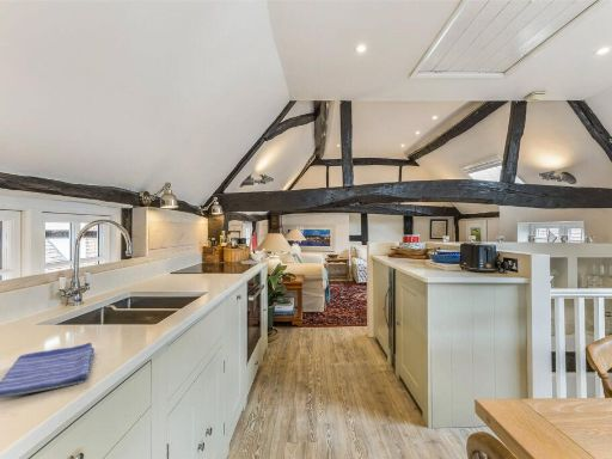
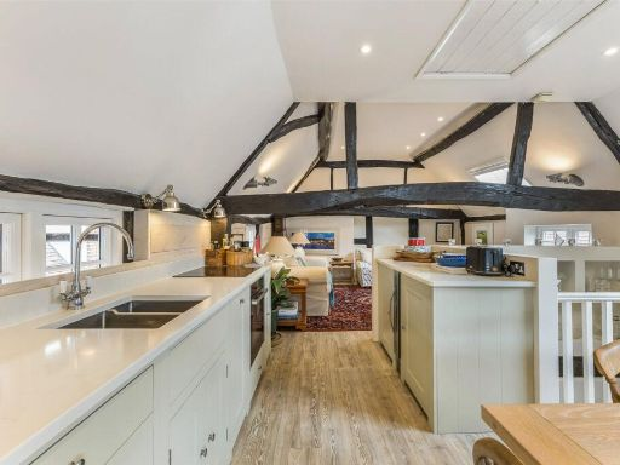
- dish towel (50, 366)
